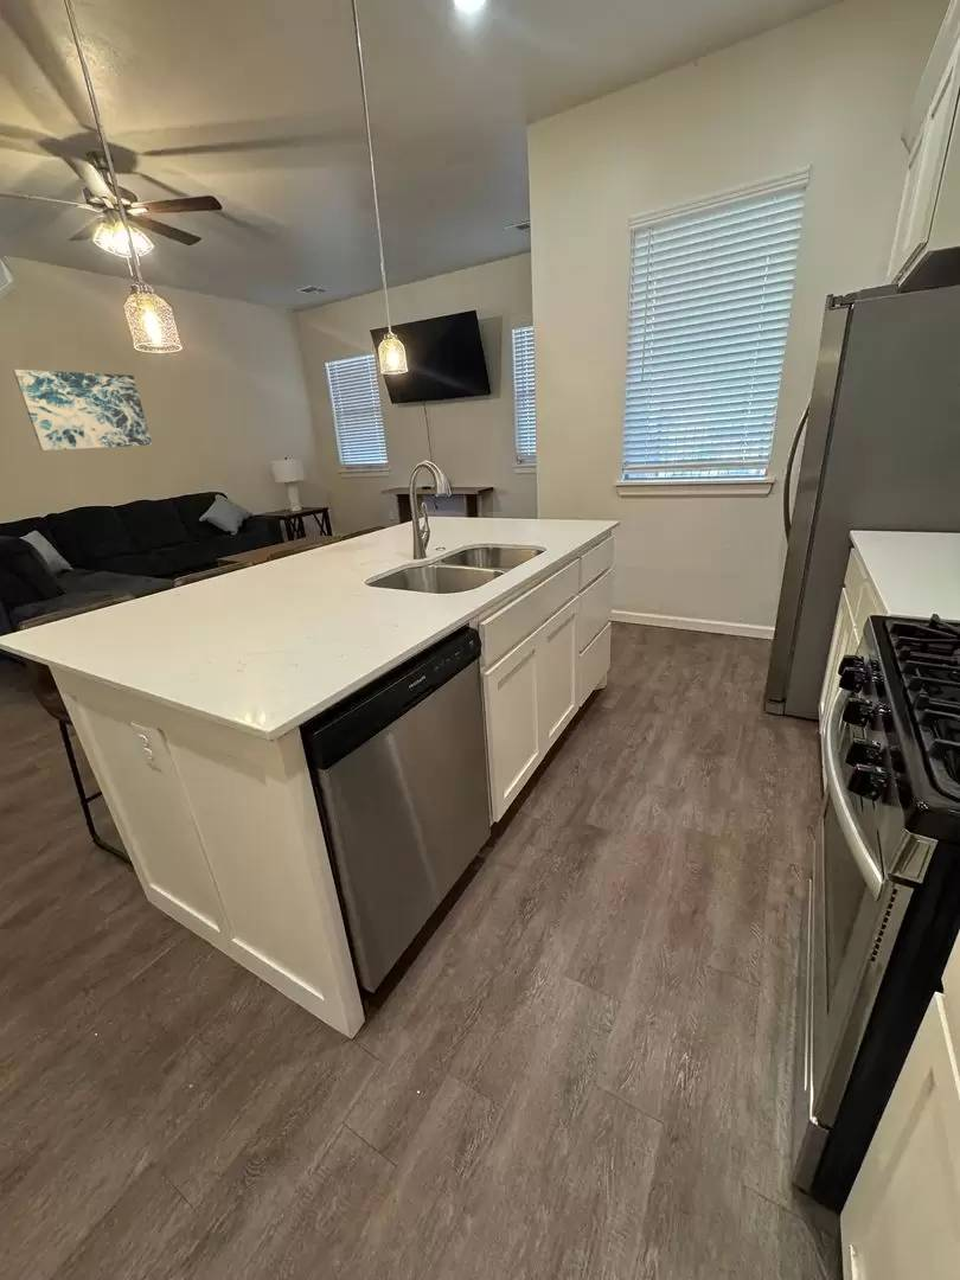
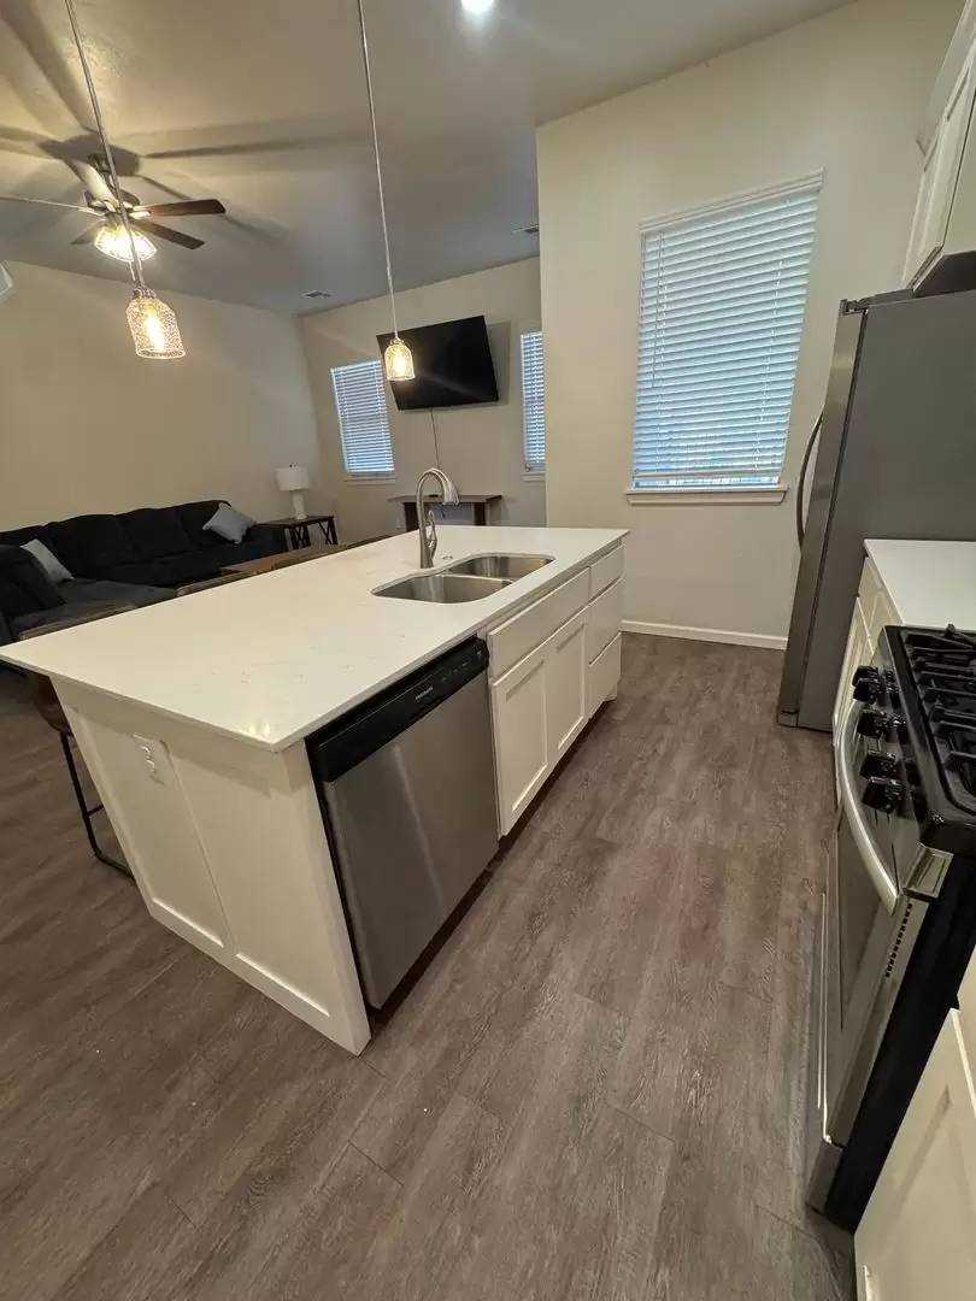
- wall art (89, 410)
